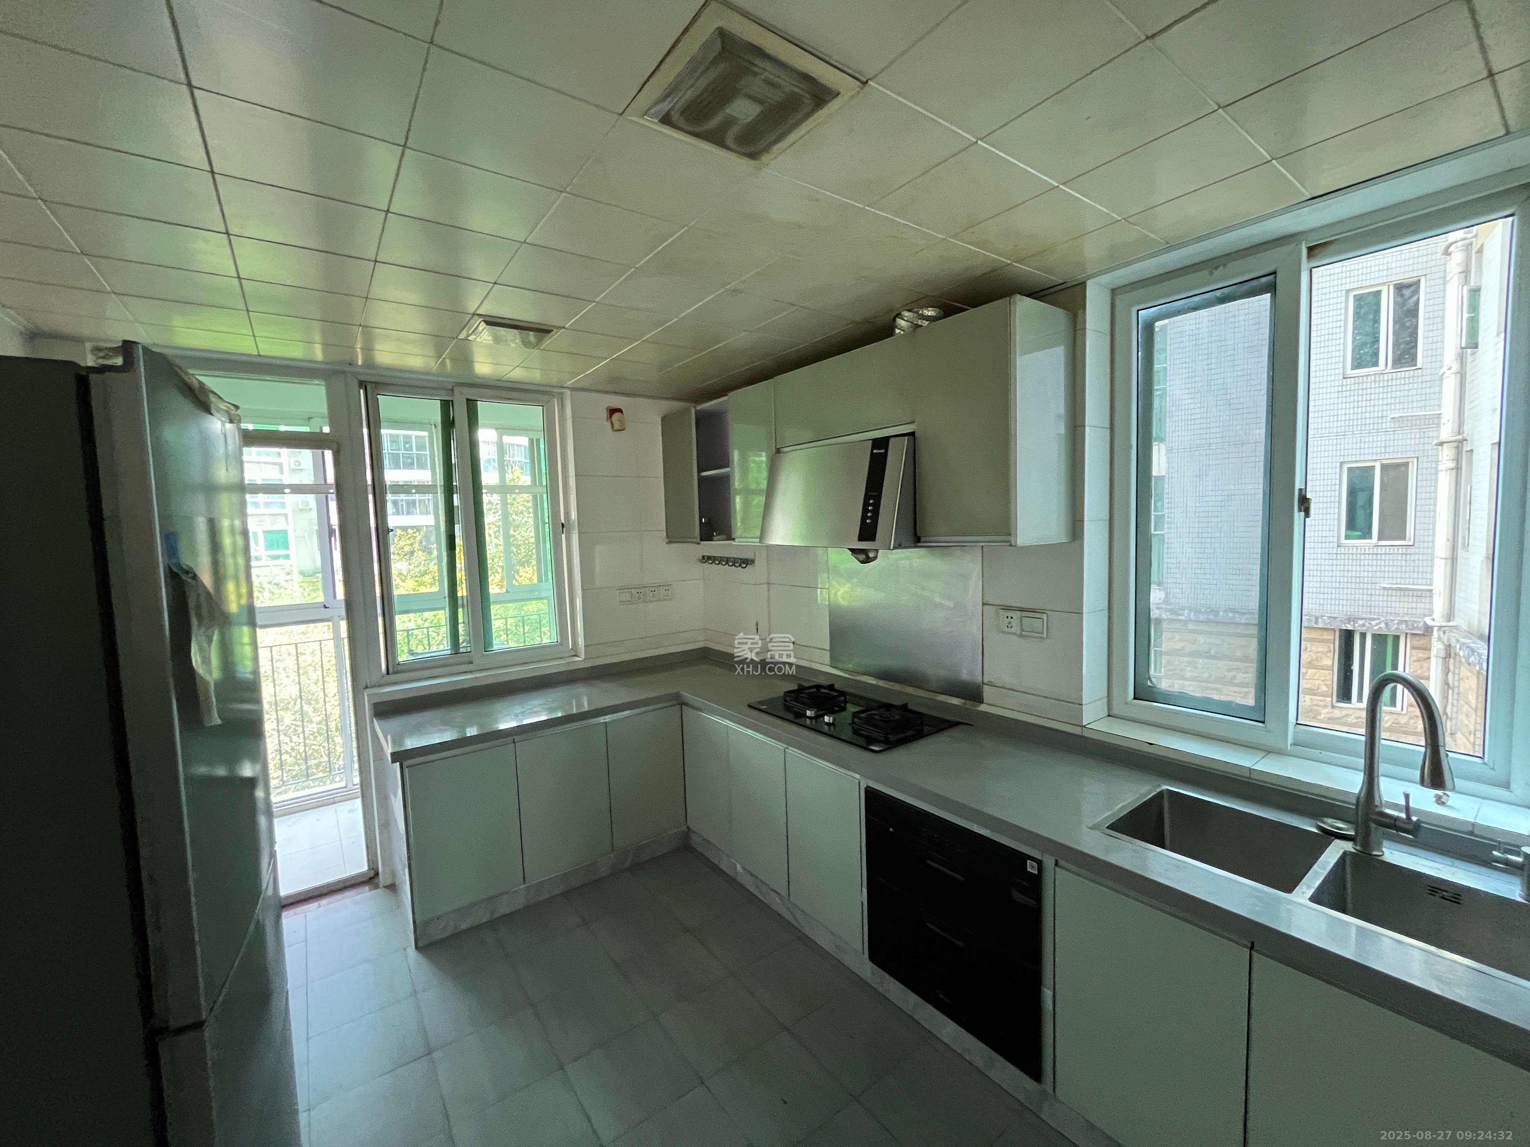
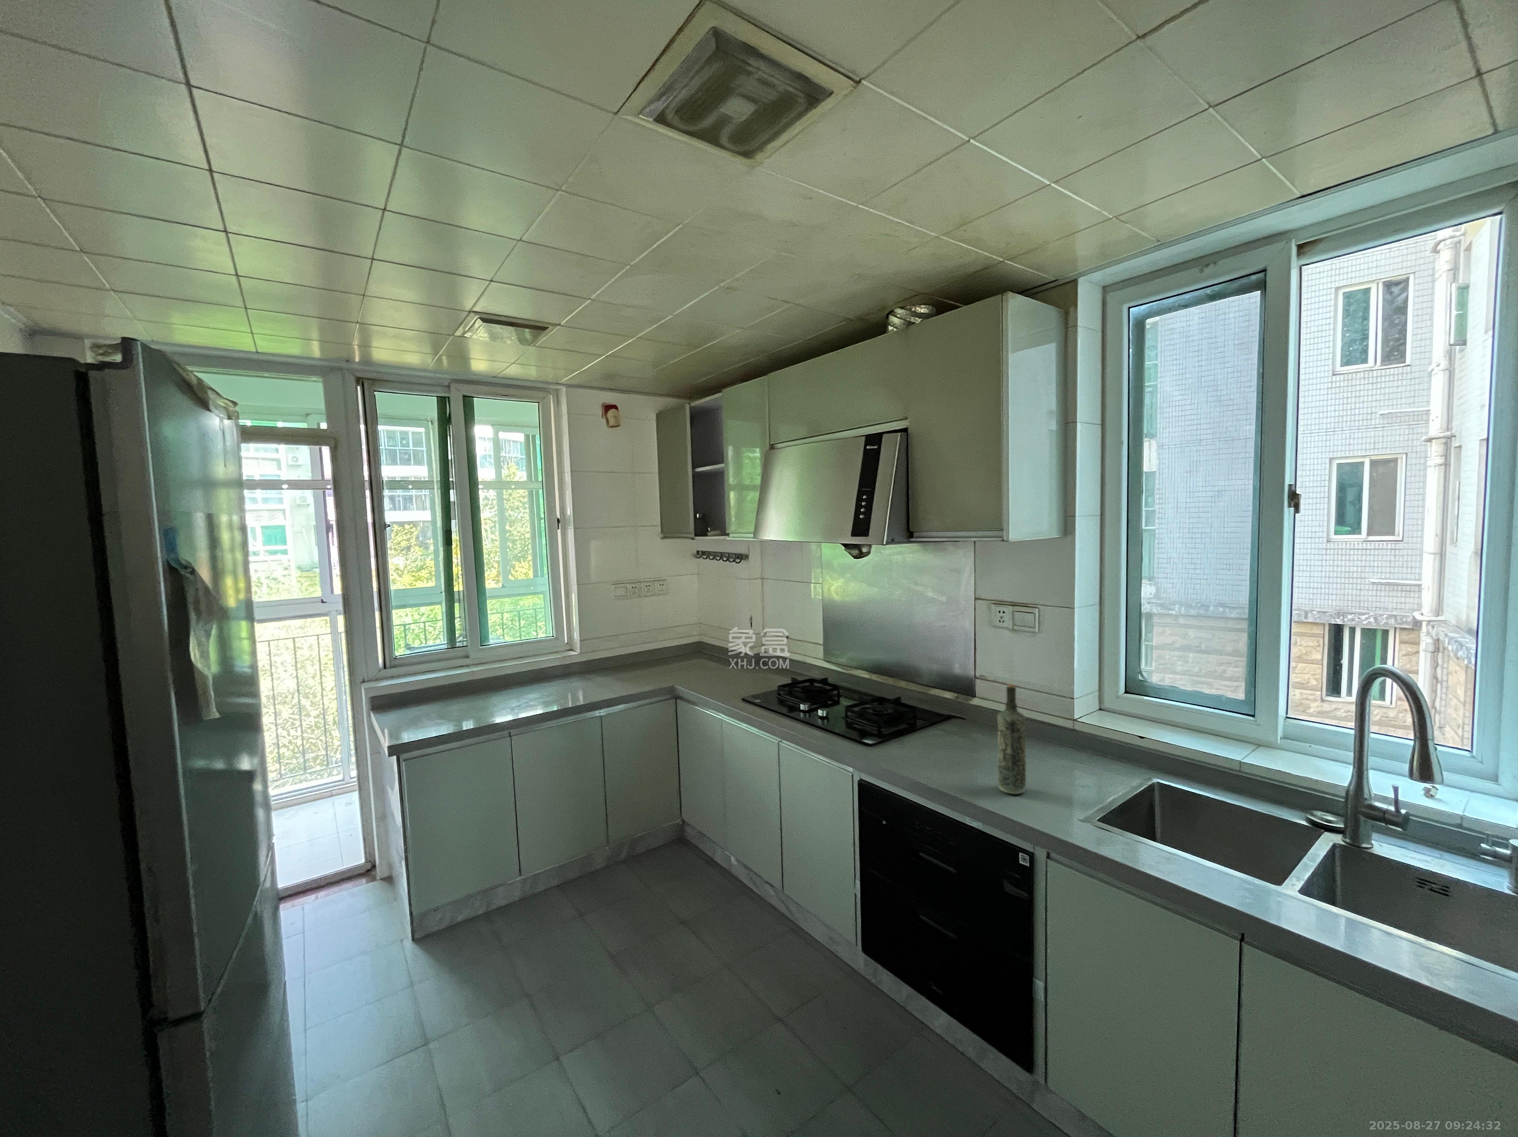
+ bottle (1011, 738)
